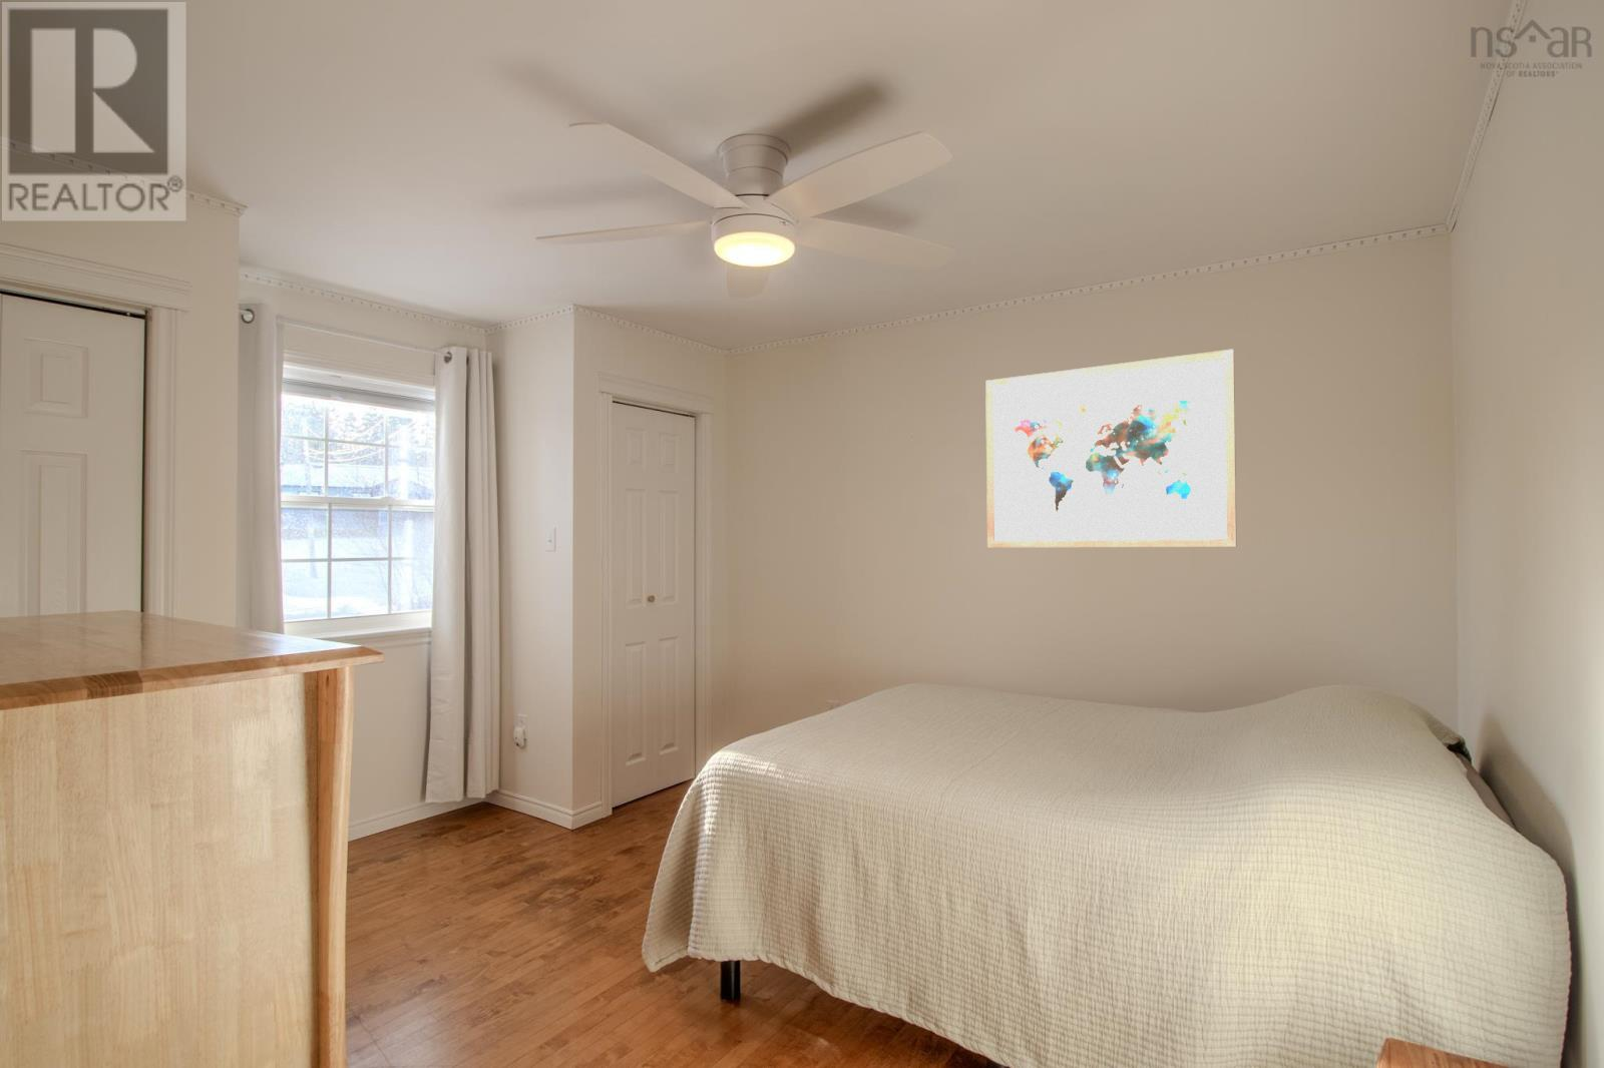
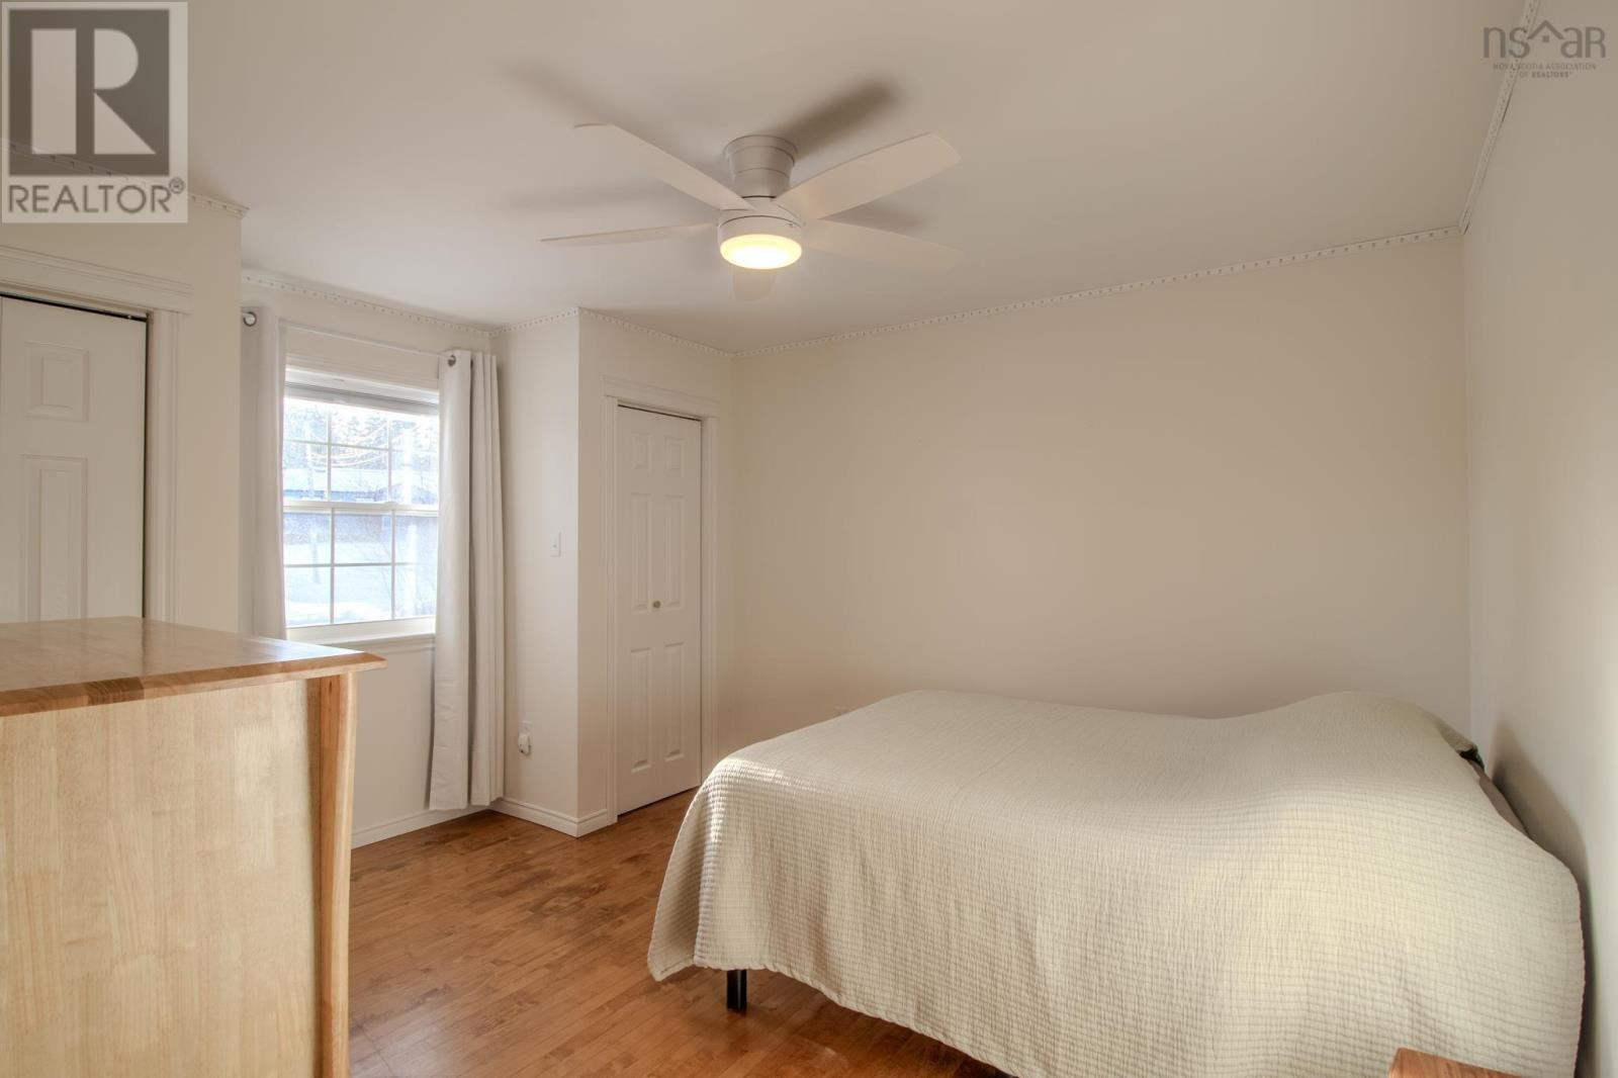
- wall art (1100, 455)
